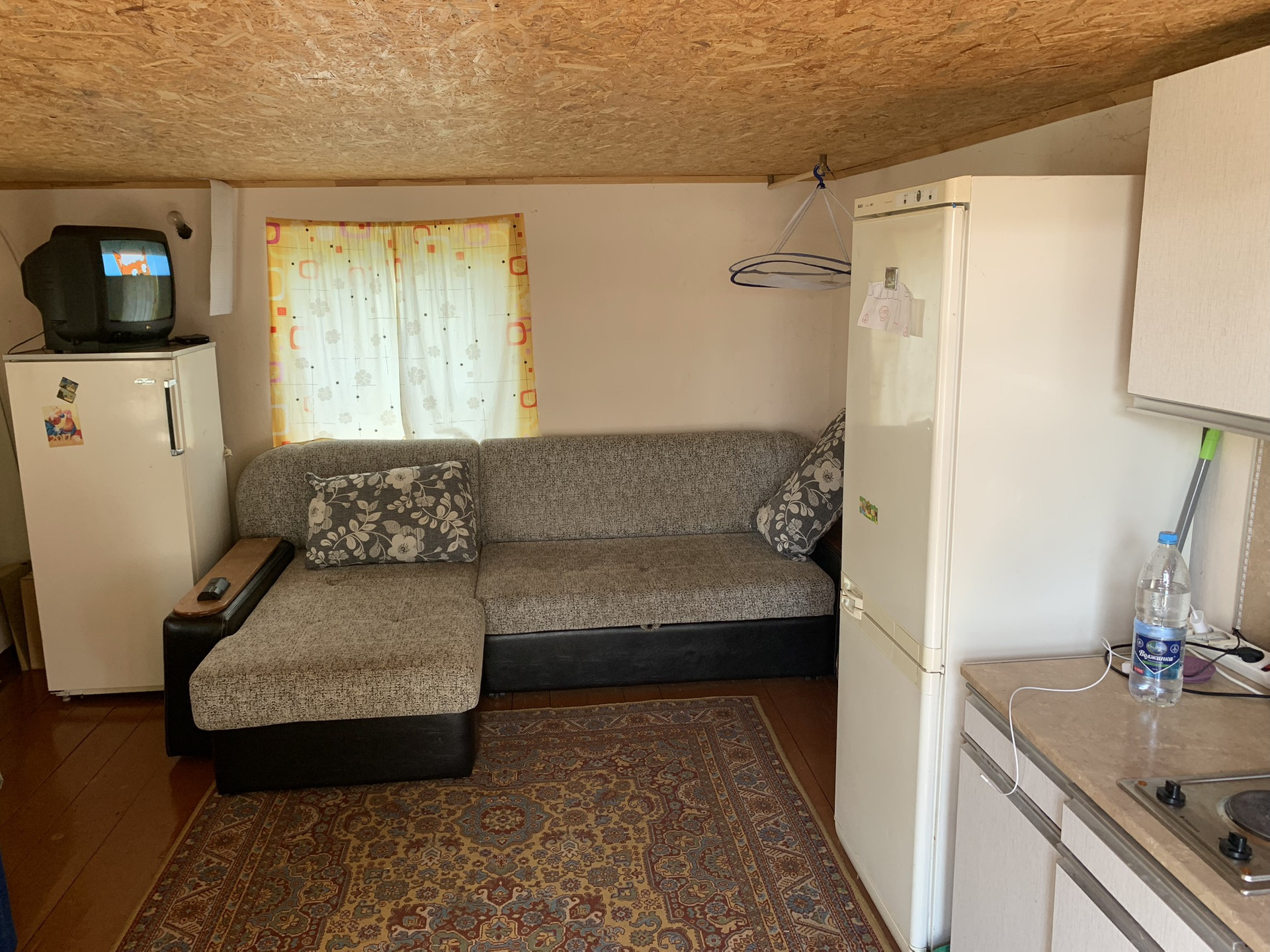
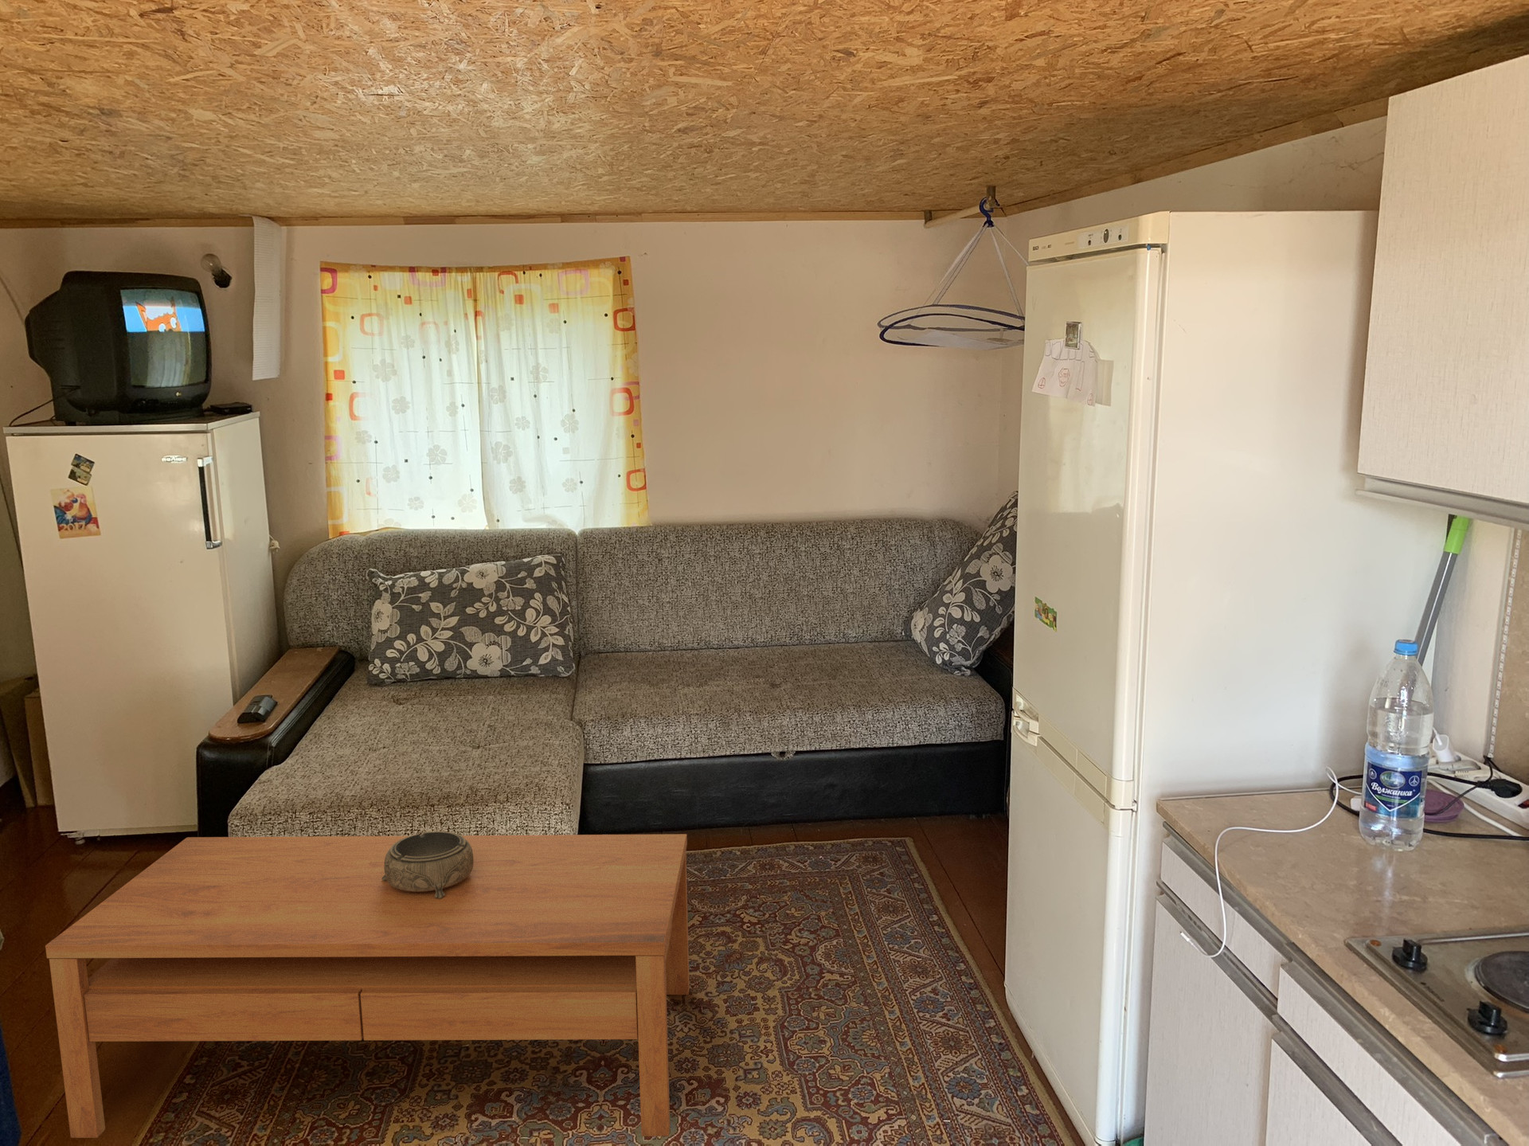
+ coffee table (405, 973)
+ decorative bowl (425, 861)
